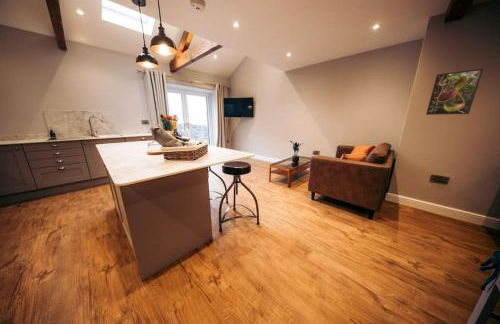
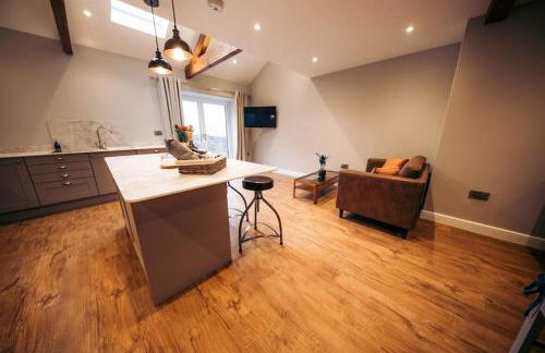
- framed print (452, 93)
